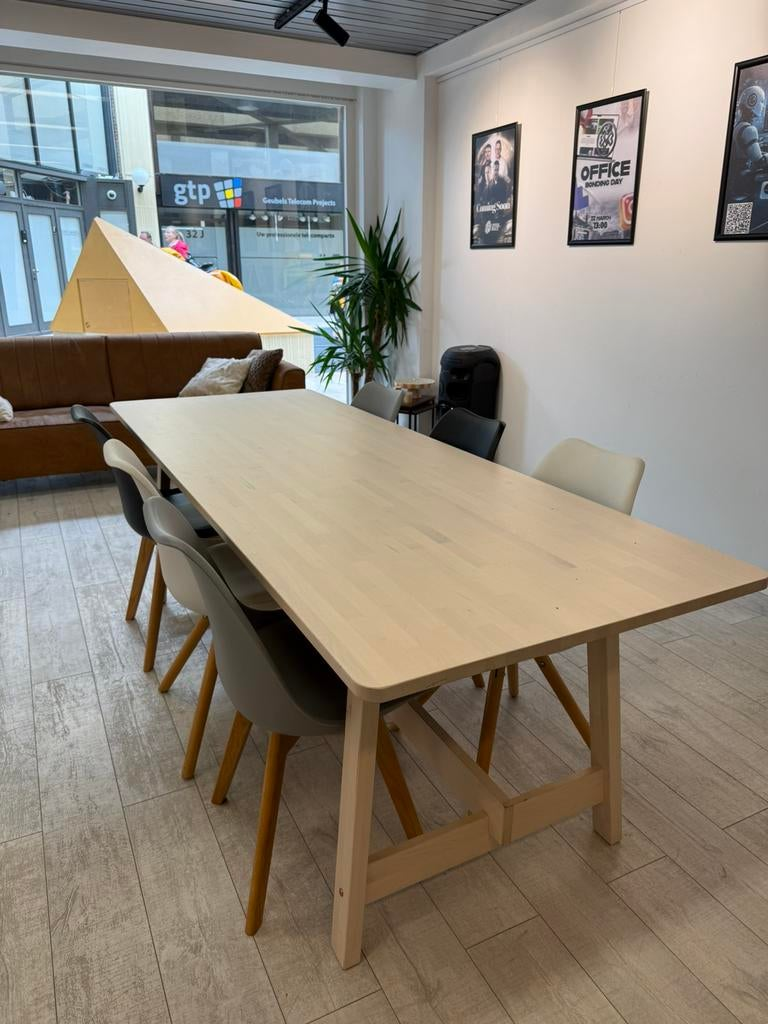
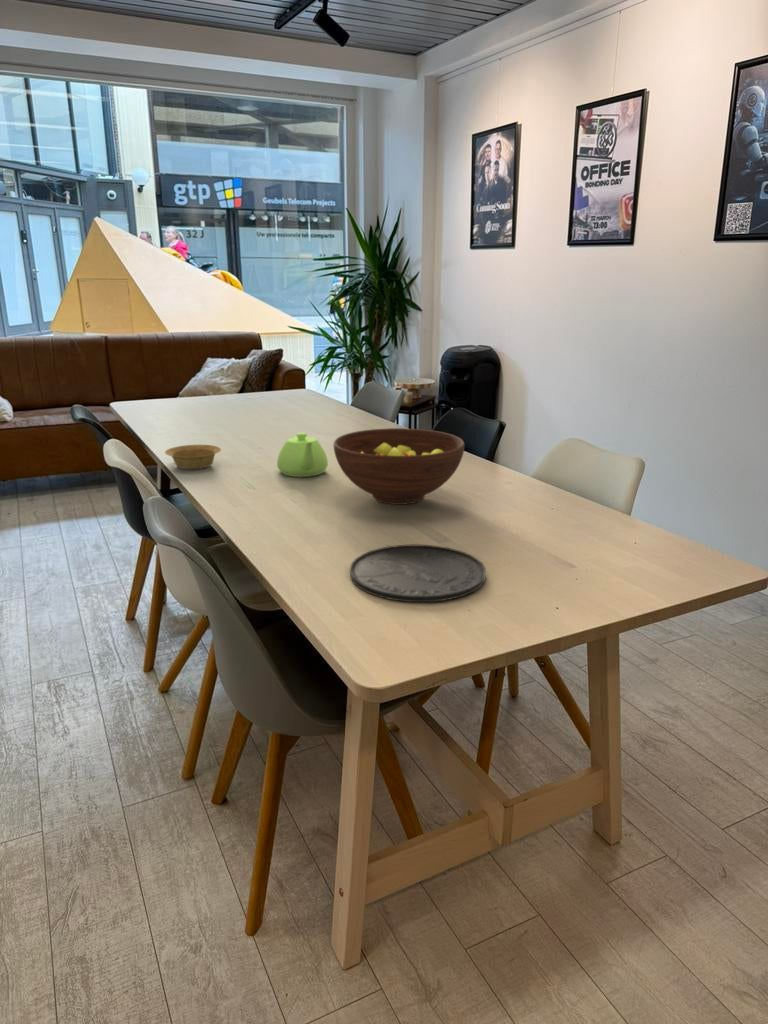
+ fruit bowl (398, 470)
+ teapot (302, 453)
+ bowl (193, 458)
+ plate (417, 570)
